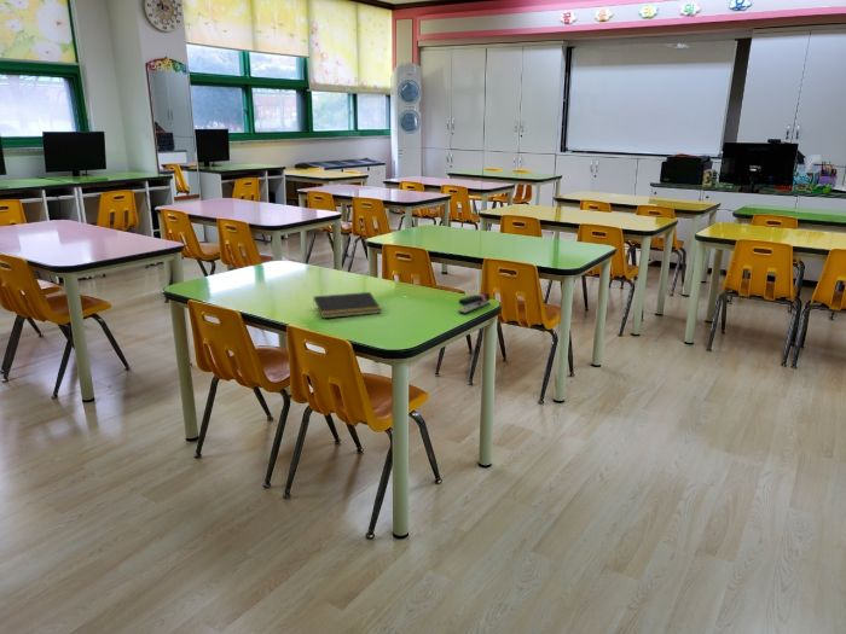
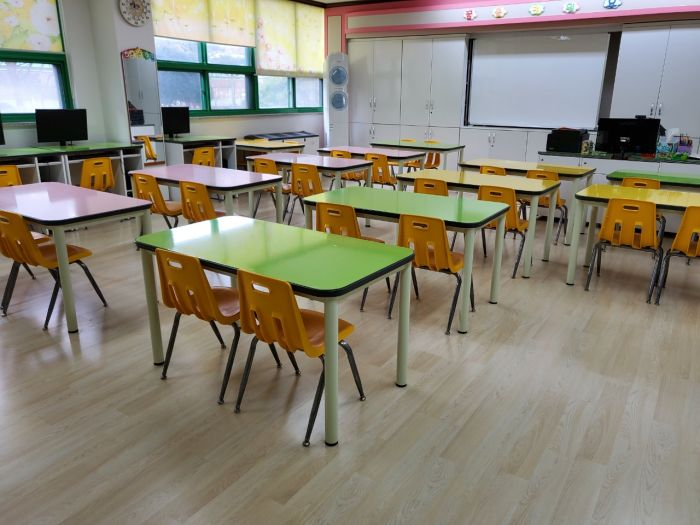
- notepad (347, 304)
- stapler (474, 301)
